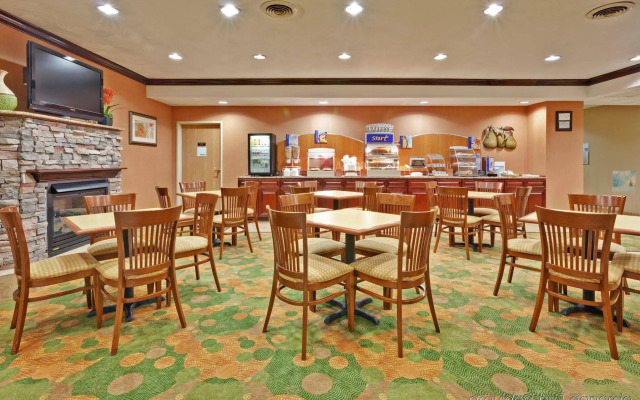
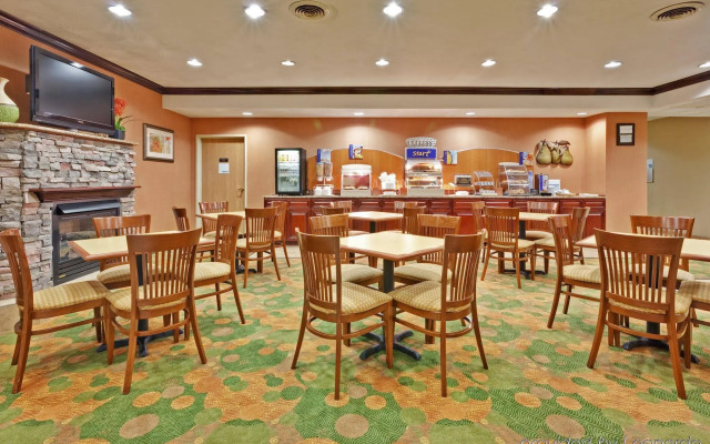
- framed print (623, 181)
